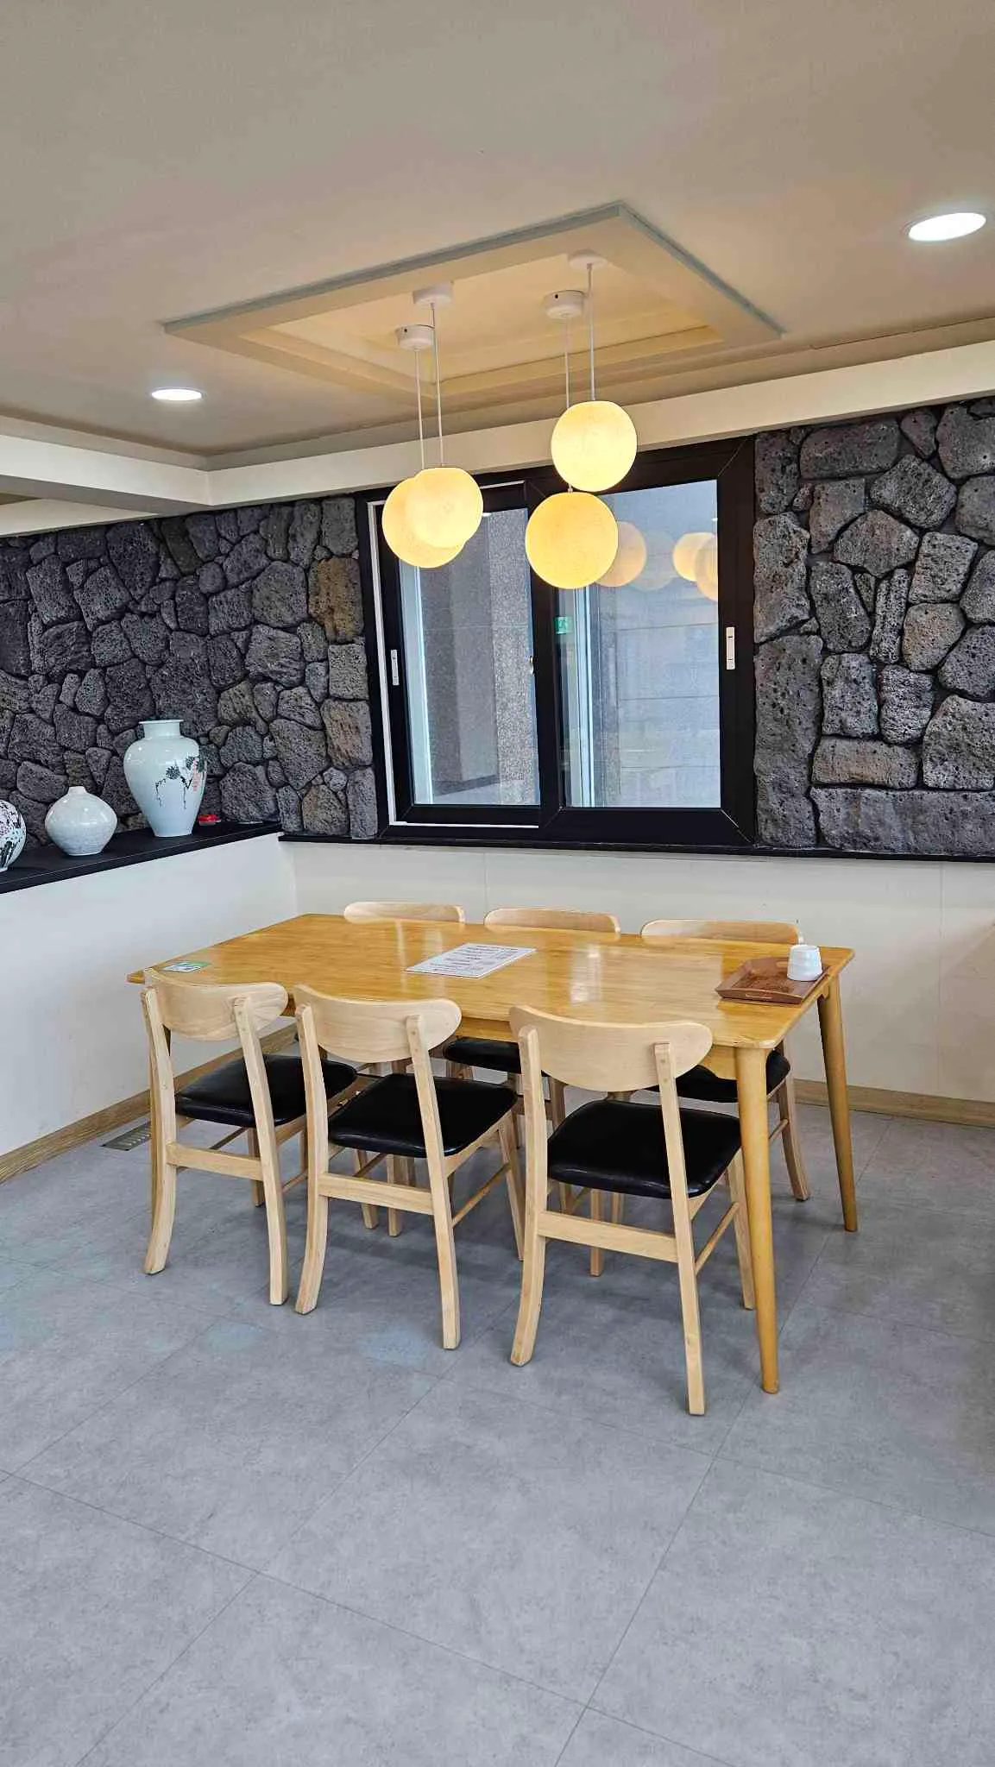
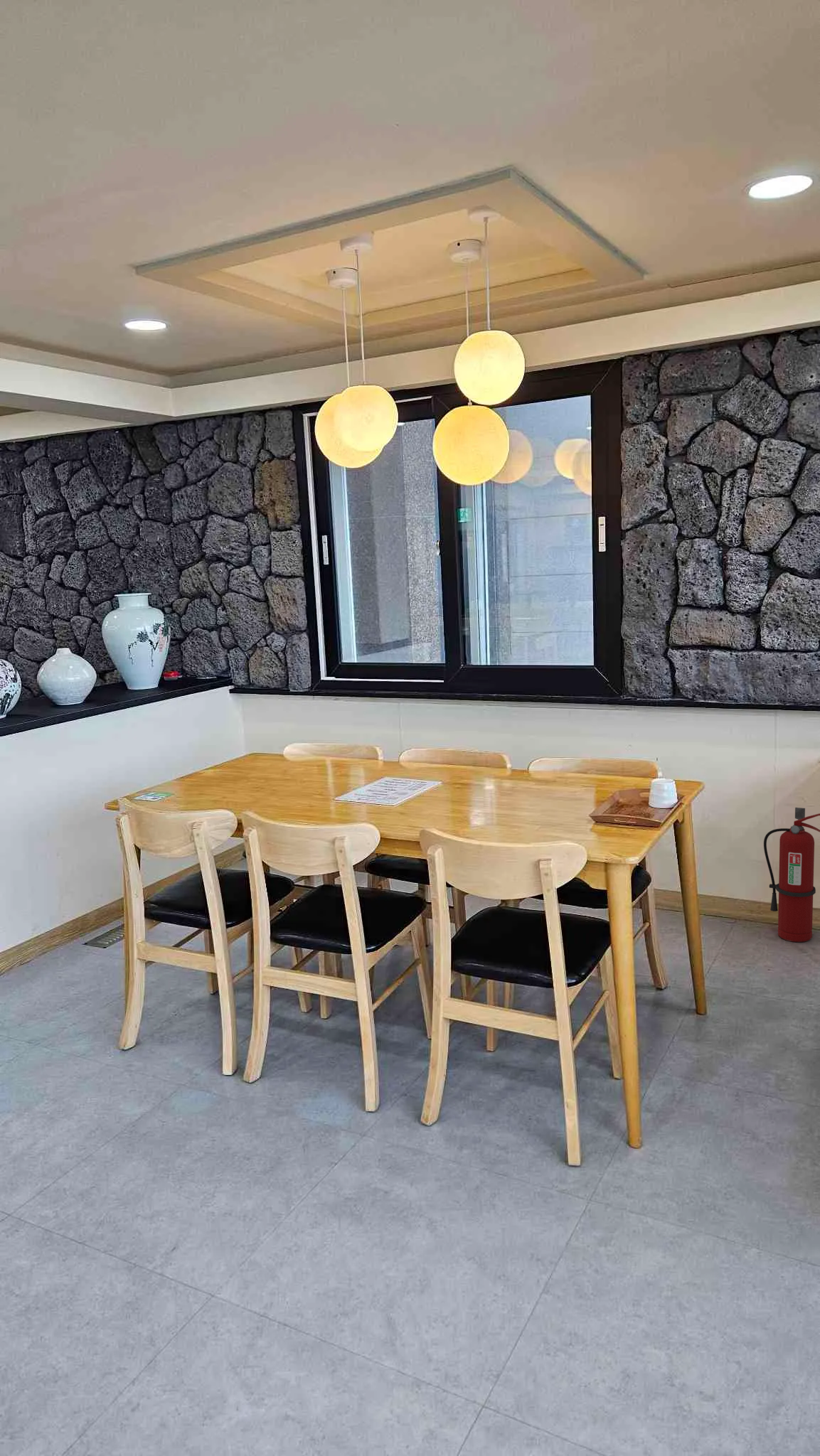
+ fire extinguisher (792, 874)
